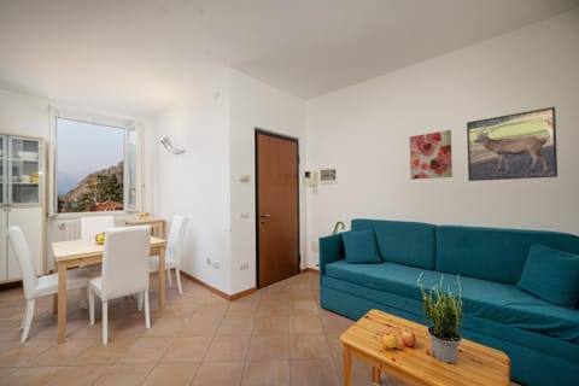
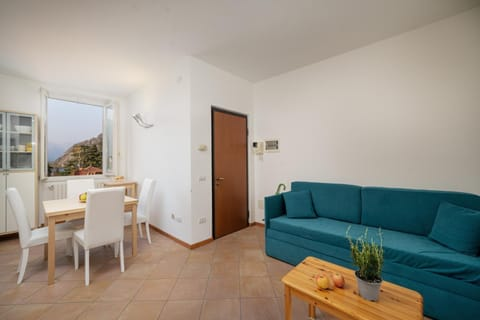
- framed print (508, 147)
- wall art (429, 156)
